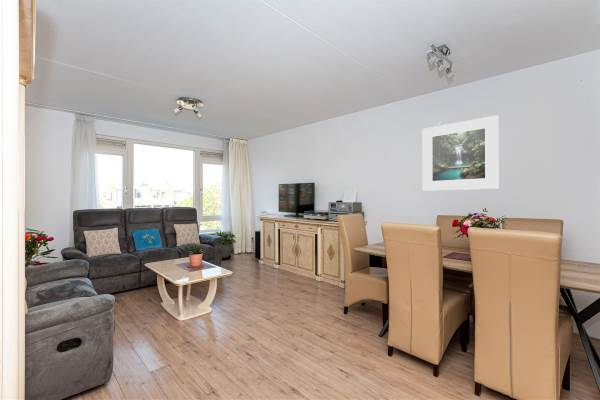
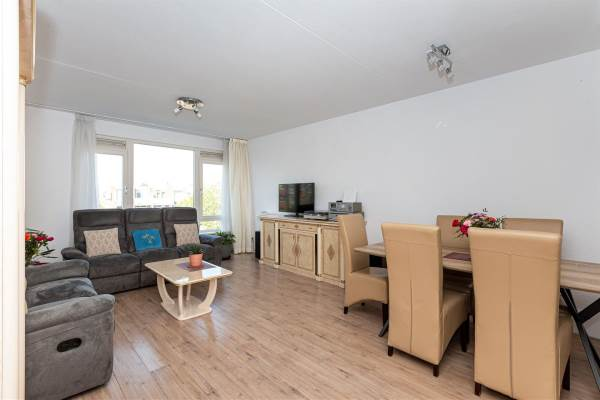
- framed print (457, 156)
